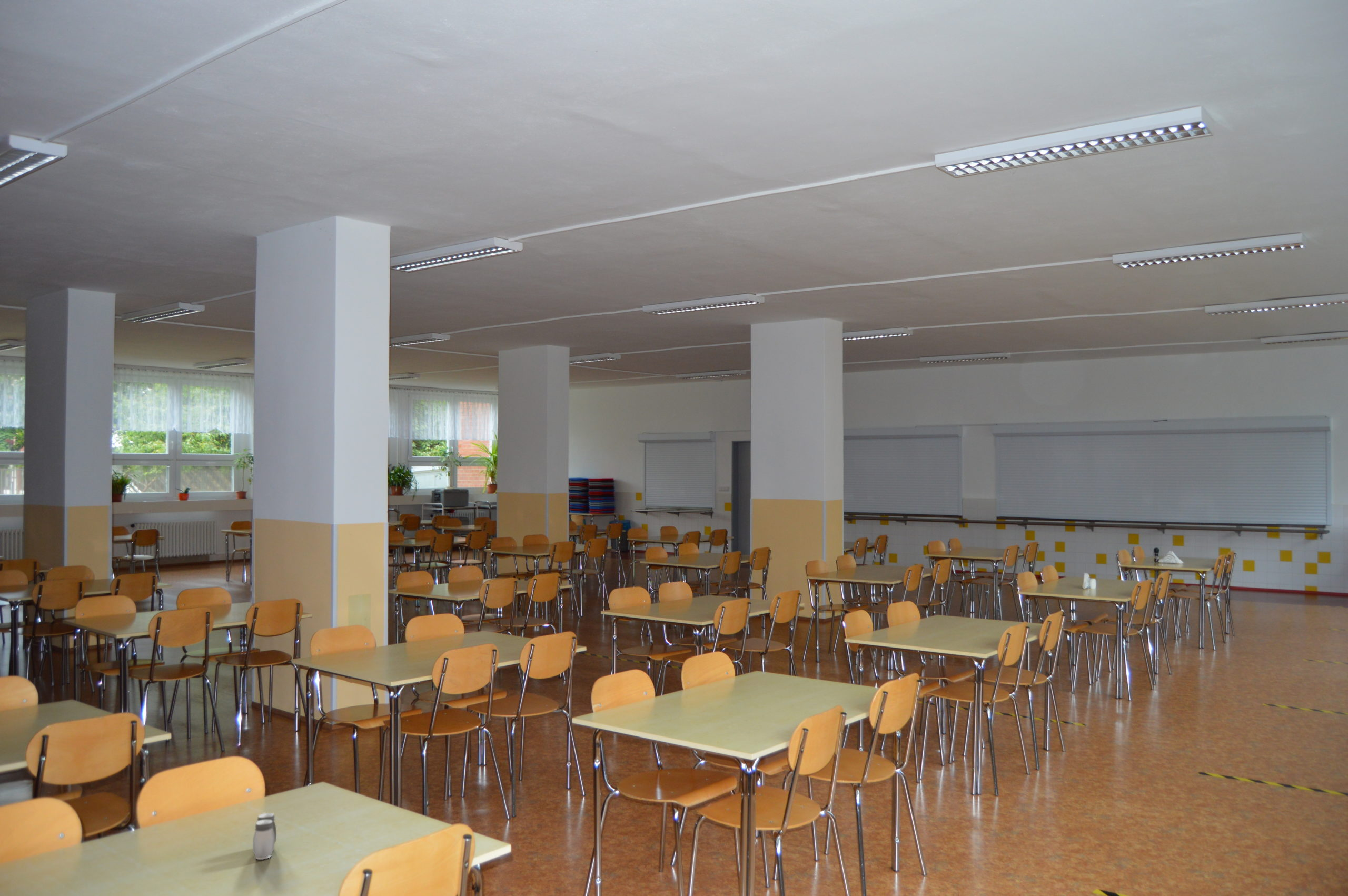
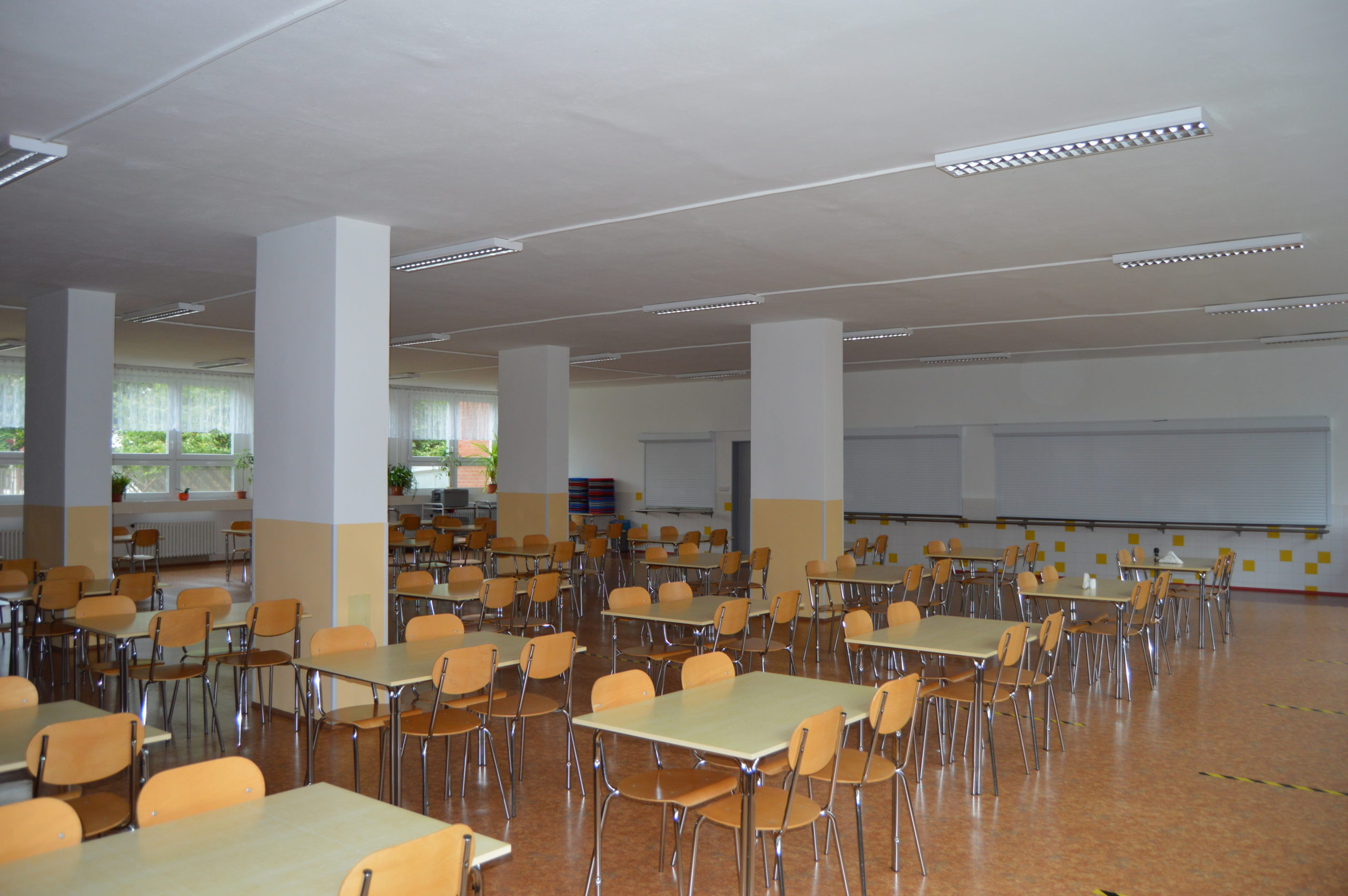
- salt and pepper shaker (265, 835)
